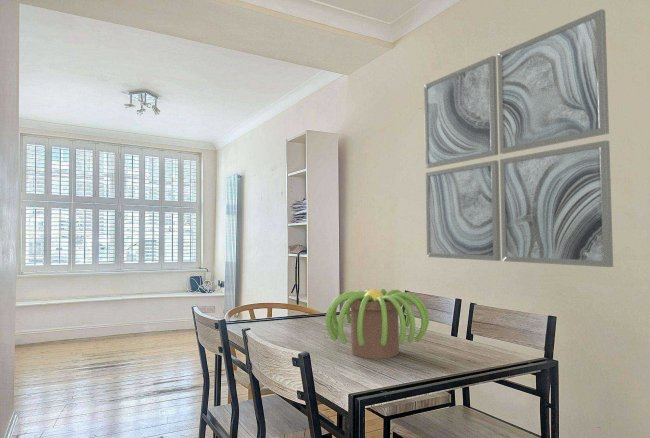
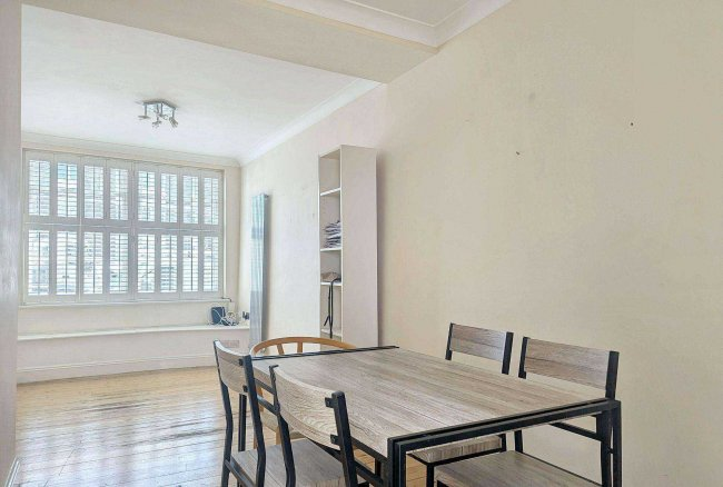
- wall art (500, 159)
- plant (377, 320)
